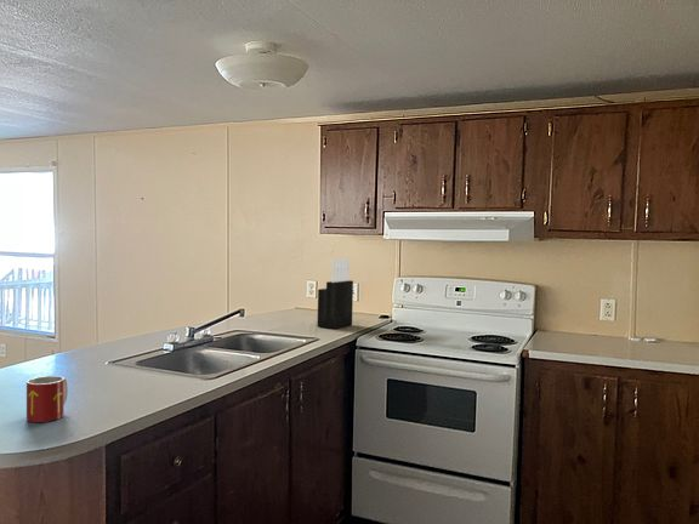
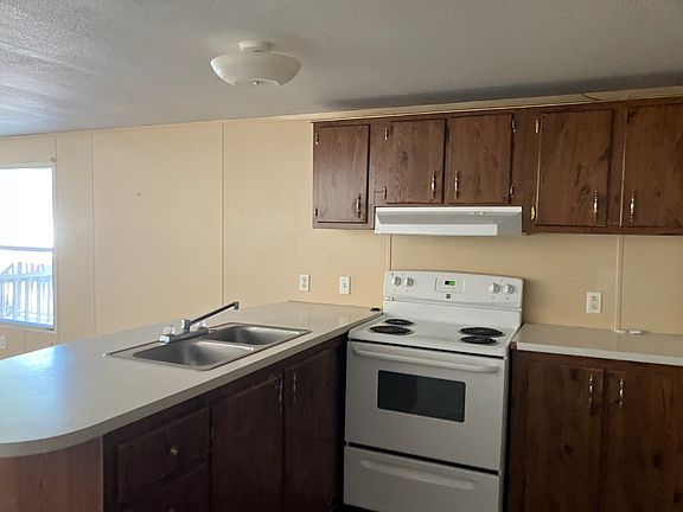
- mug (50, 395)
- knife block (334, 291)
